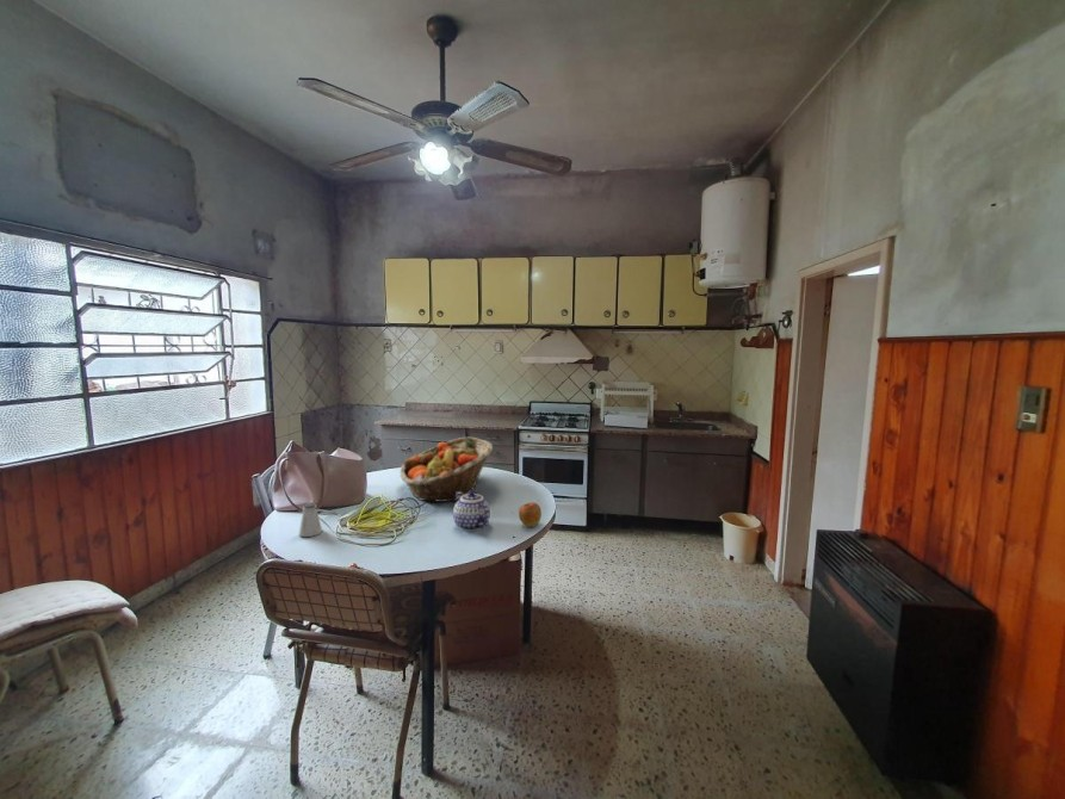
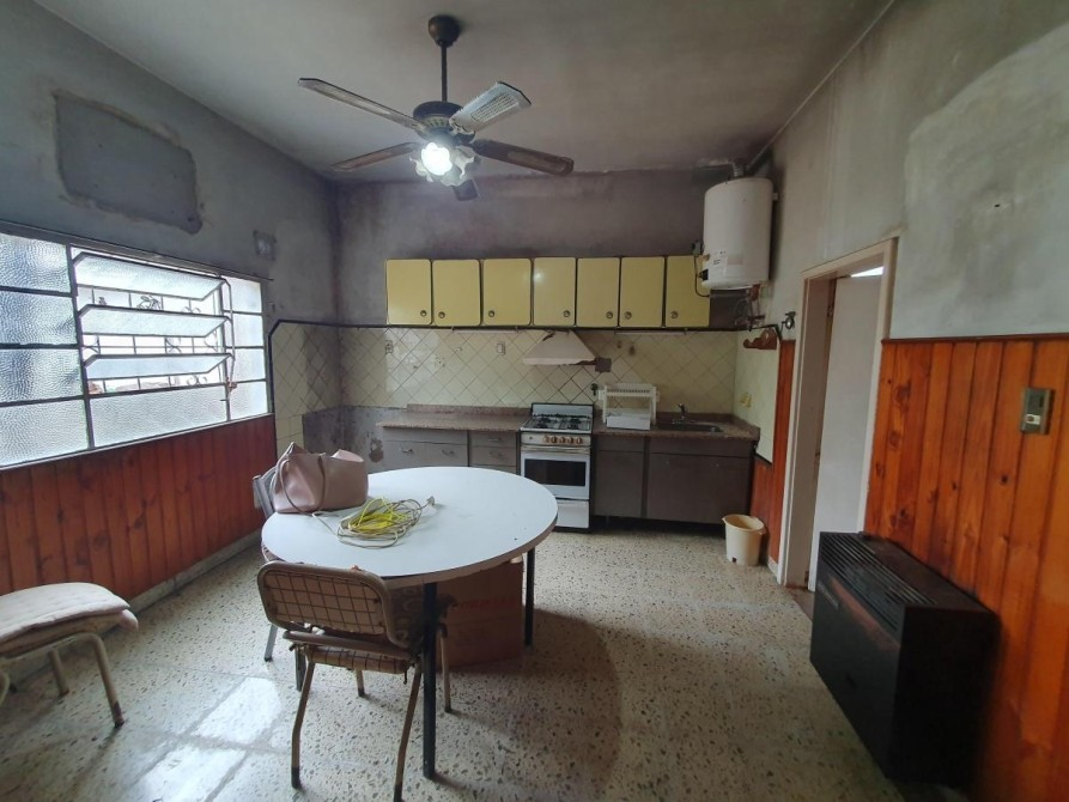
- apple (530, 514)
- fruit basket (446, 466)
- saltshaker (310, 518)
- teapot (471, 508)
